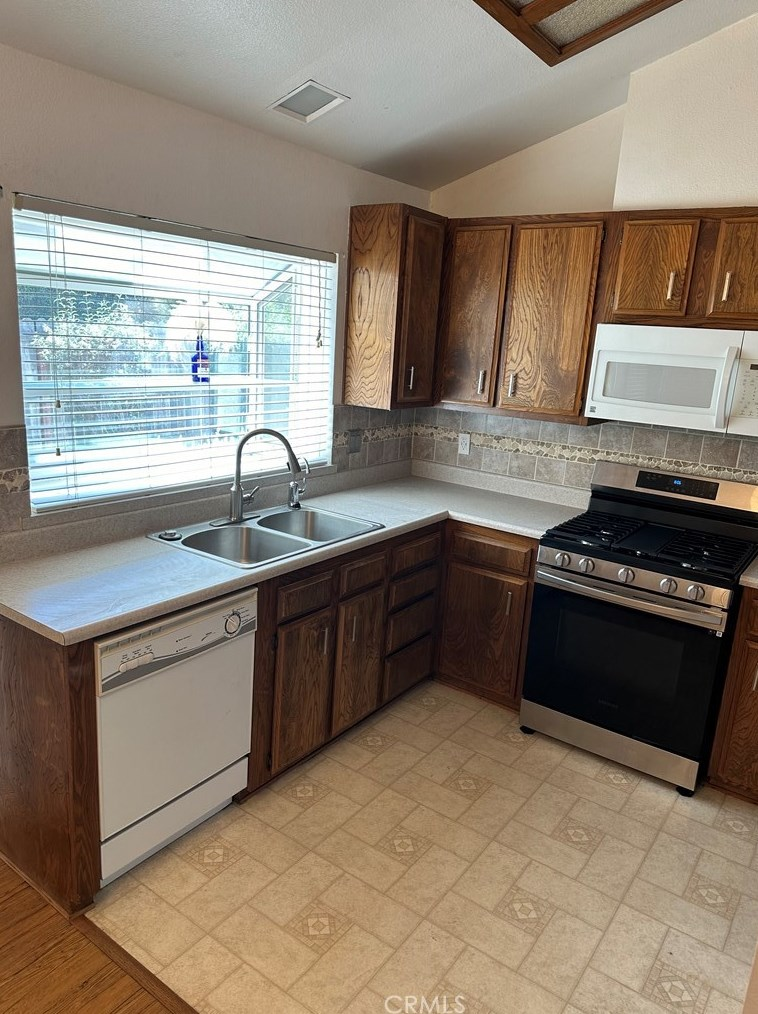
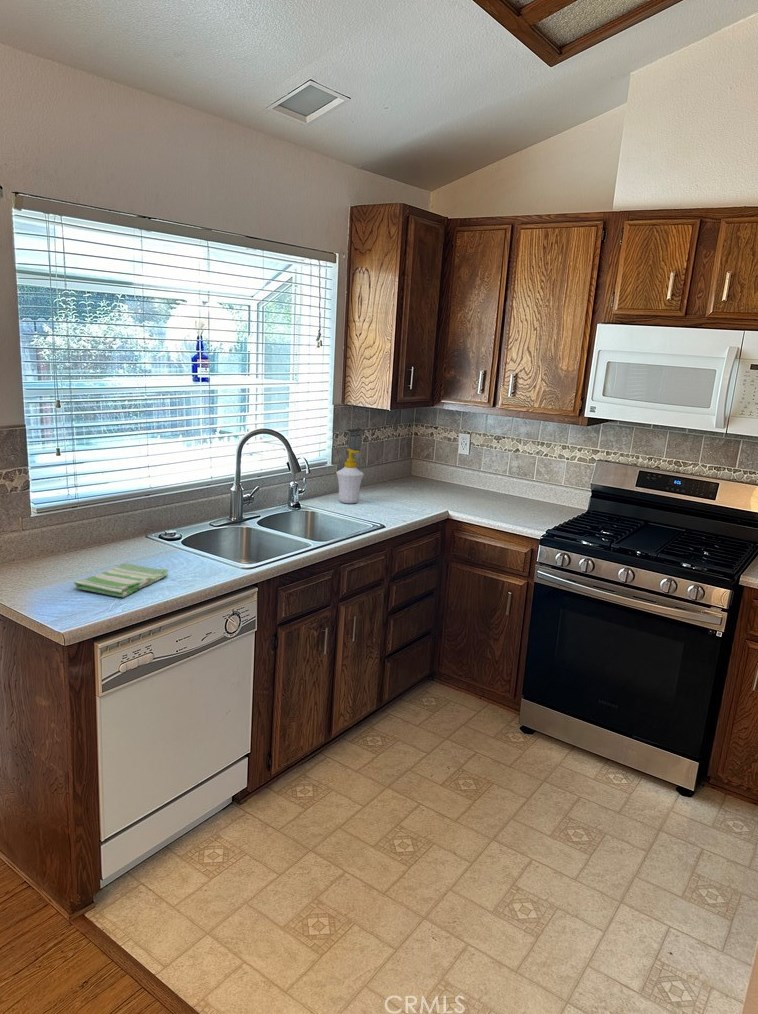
+ soap bottle (349, 475)
+ dish towel (122, 578)
